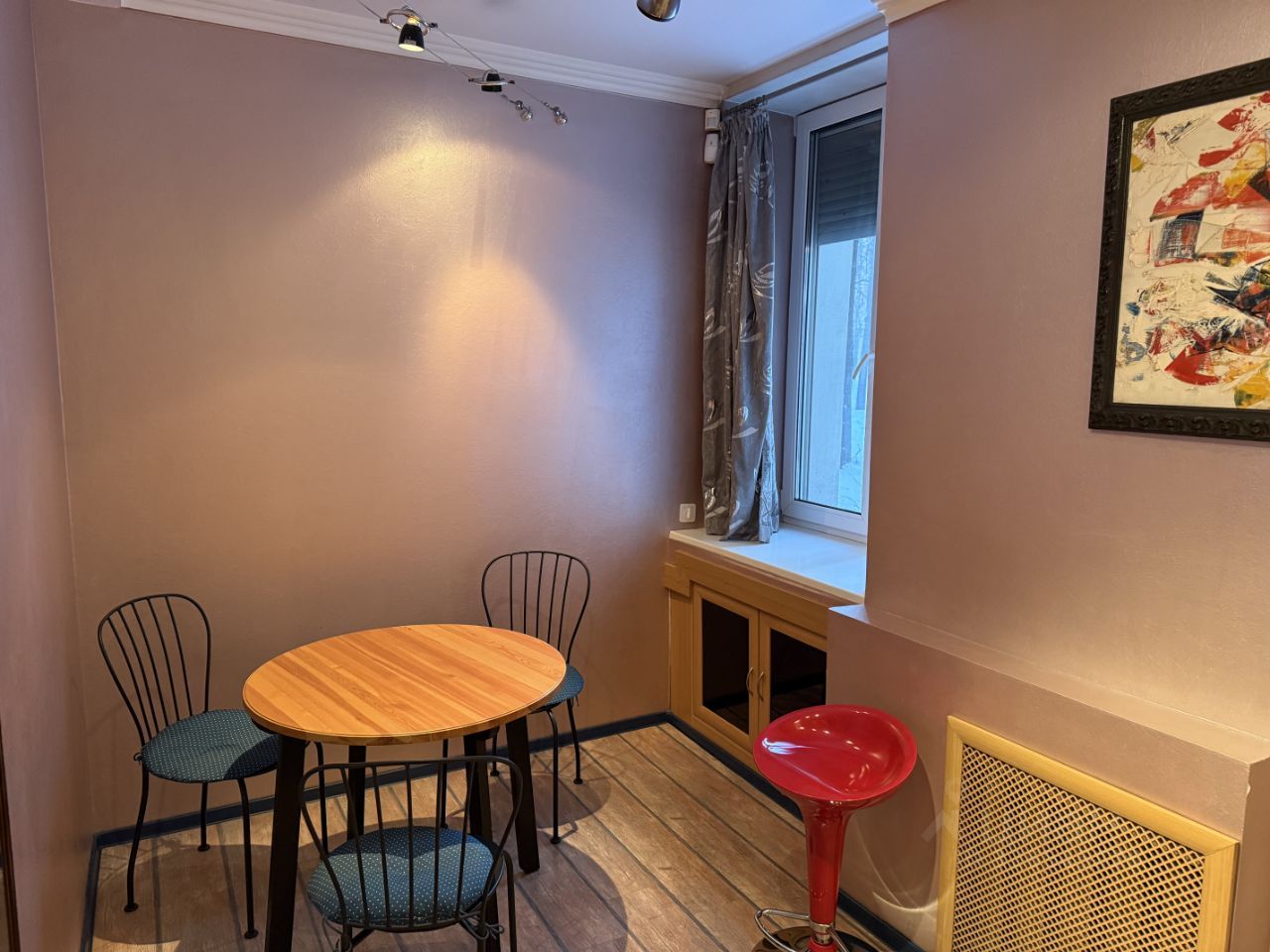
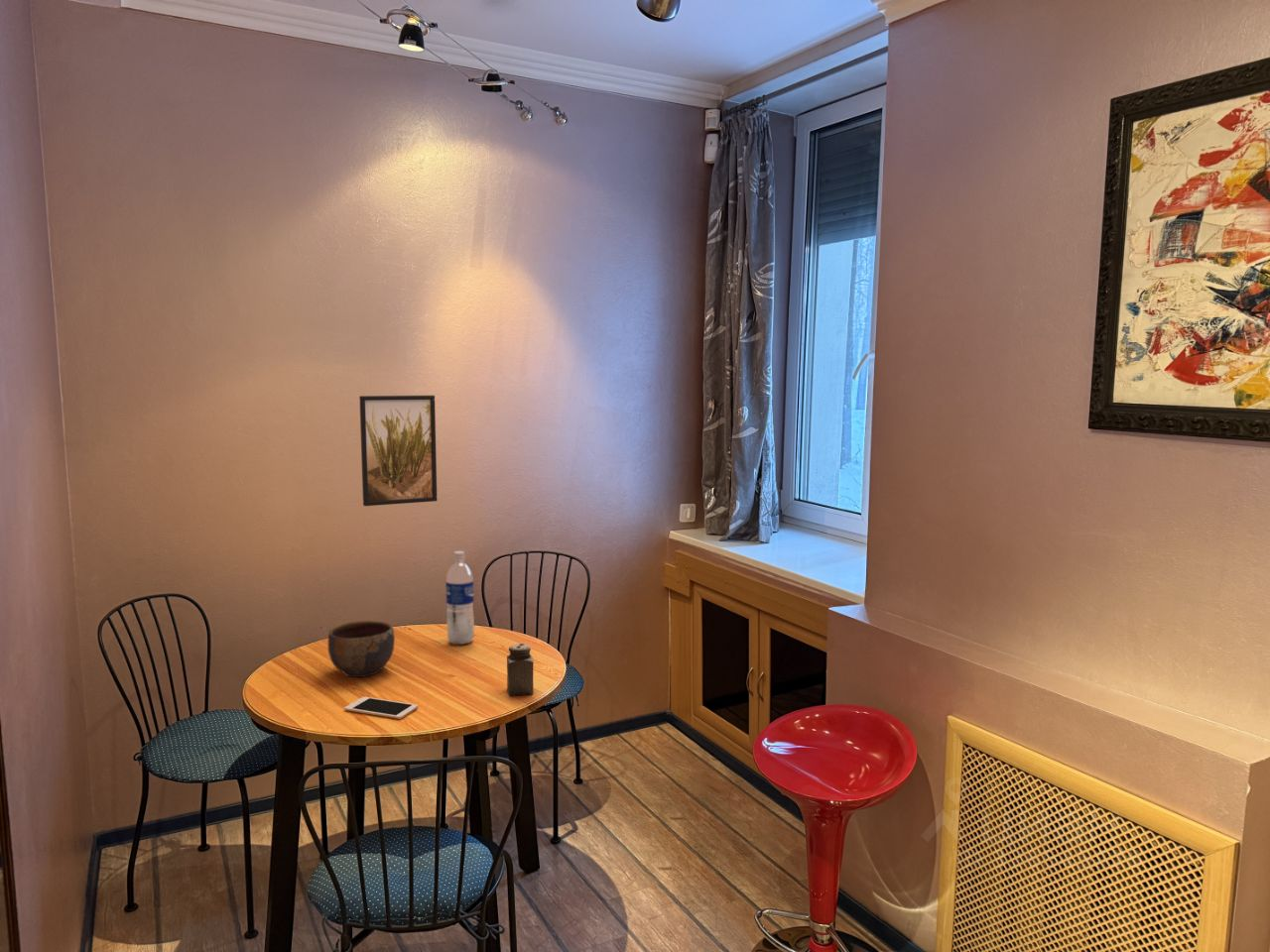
+ cell phone (381, 707)
+ bowl (361, 650)
+ water bottle (459, 597)
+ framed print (399, 449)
+ salt shaker (520, 667)
